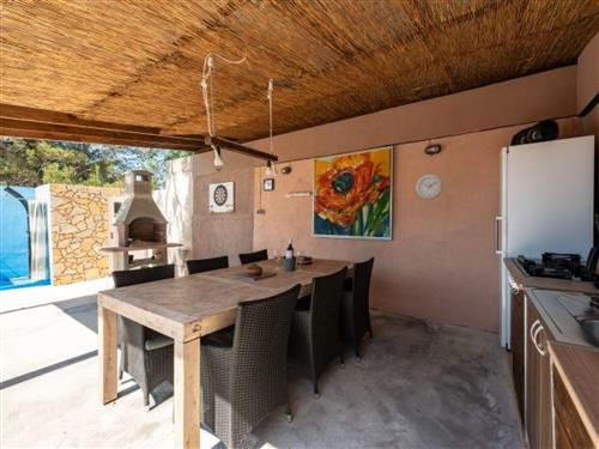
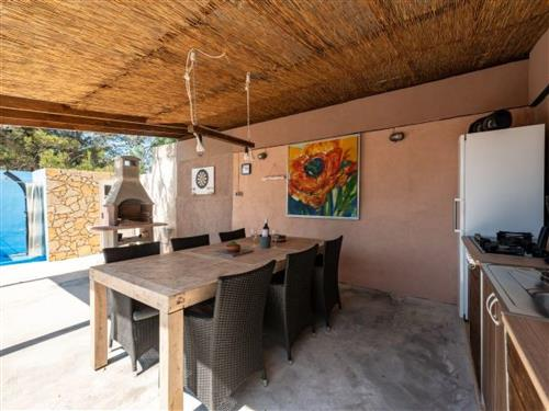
- wall clock (429, 187)
